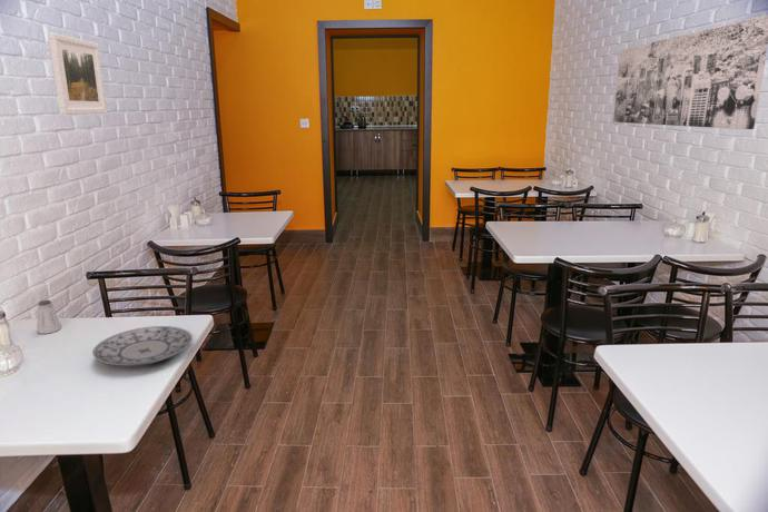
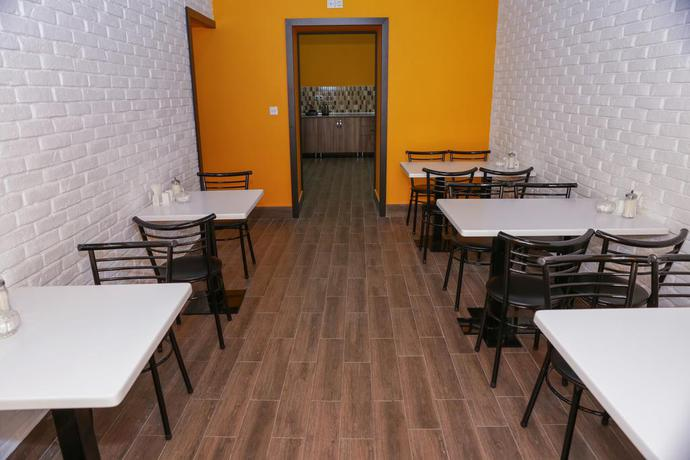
- saltshaker (47, 315)
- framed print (79, 77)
- plate (144, 347)
- wall art (673, 81)
